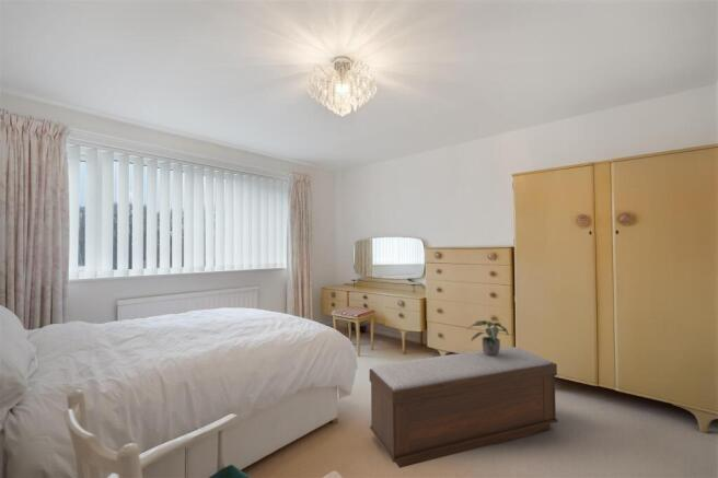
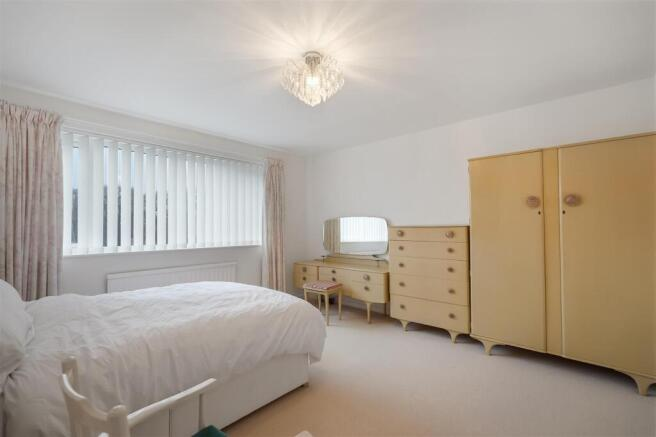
- bench (464, 396)
- potted plant (489, 337)
